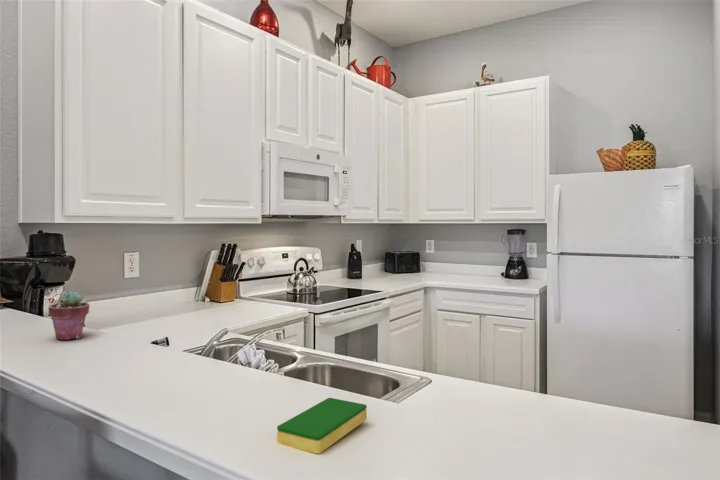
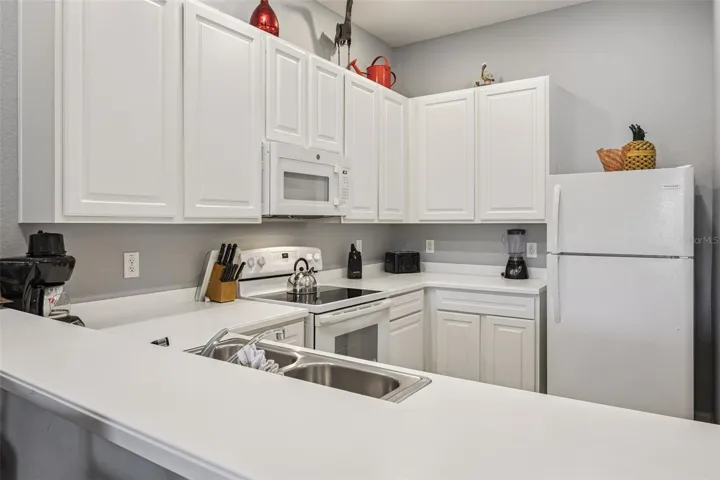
- dish sponge (324, 422)
- potted succulent (69, 314)
